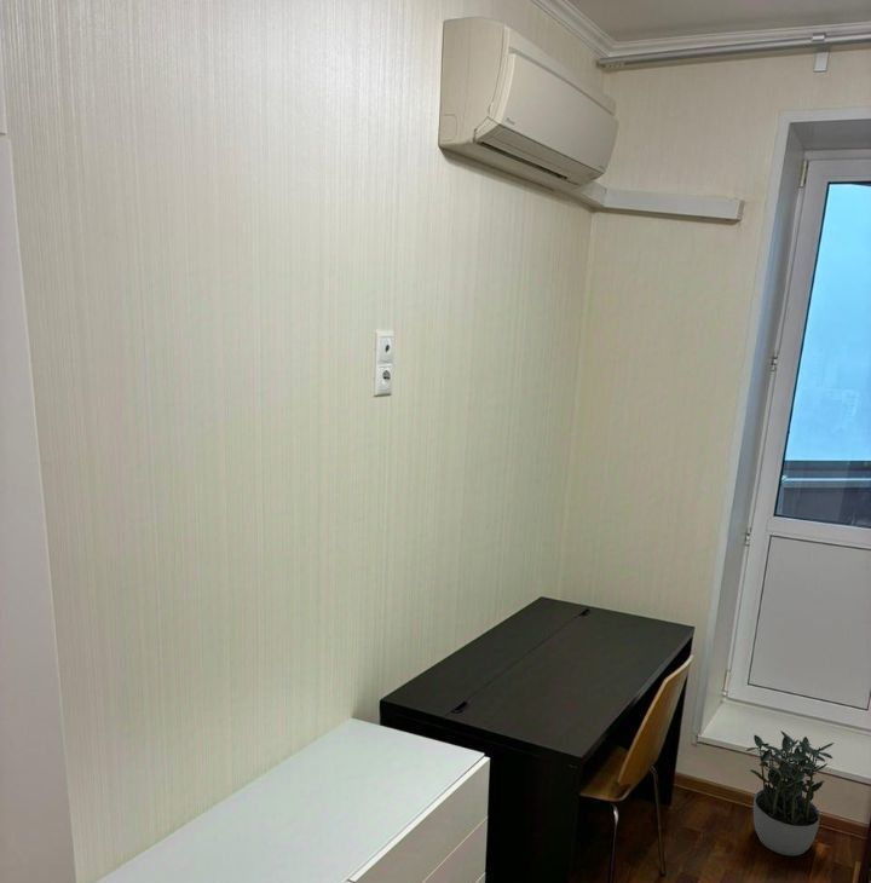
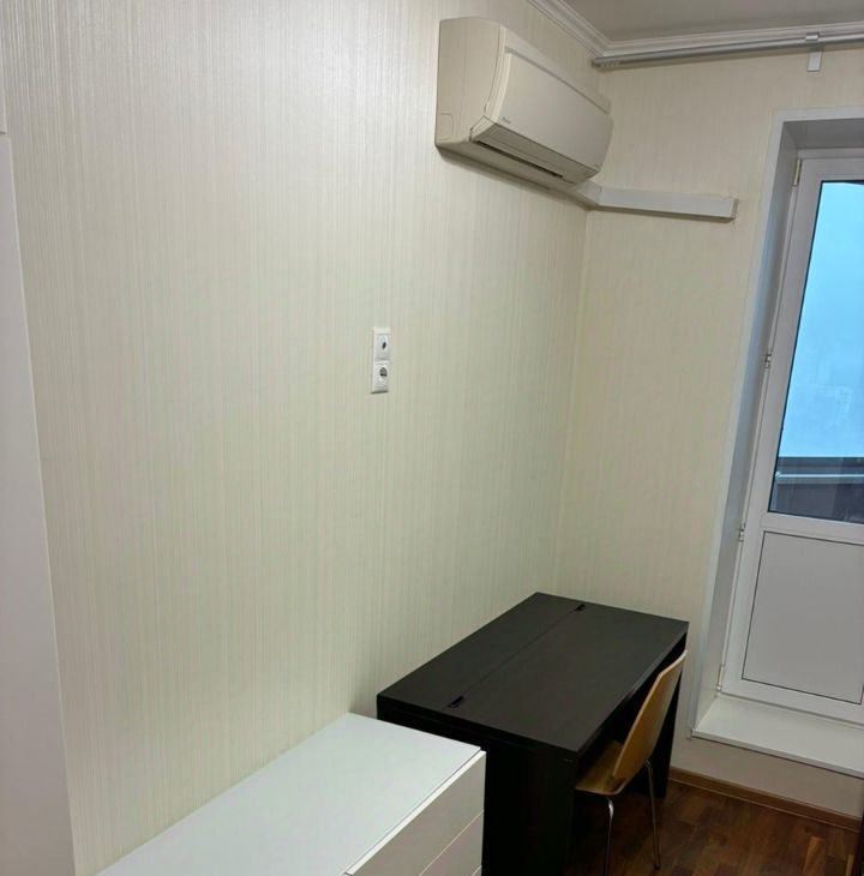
- potted plant (784, 785)
